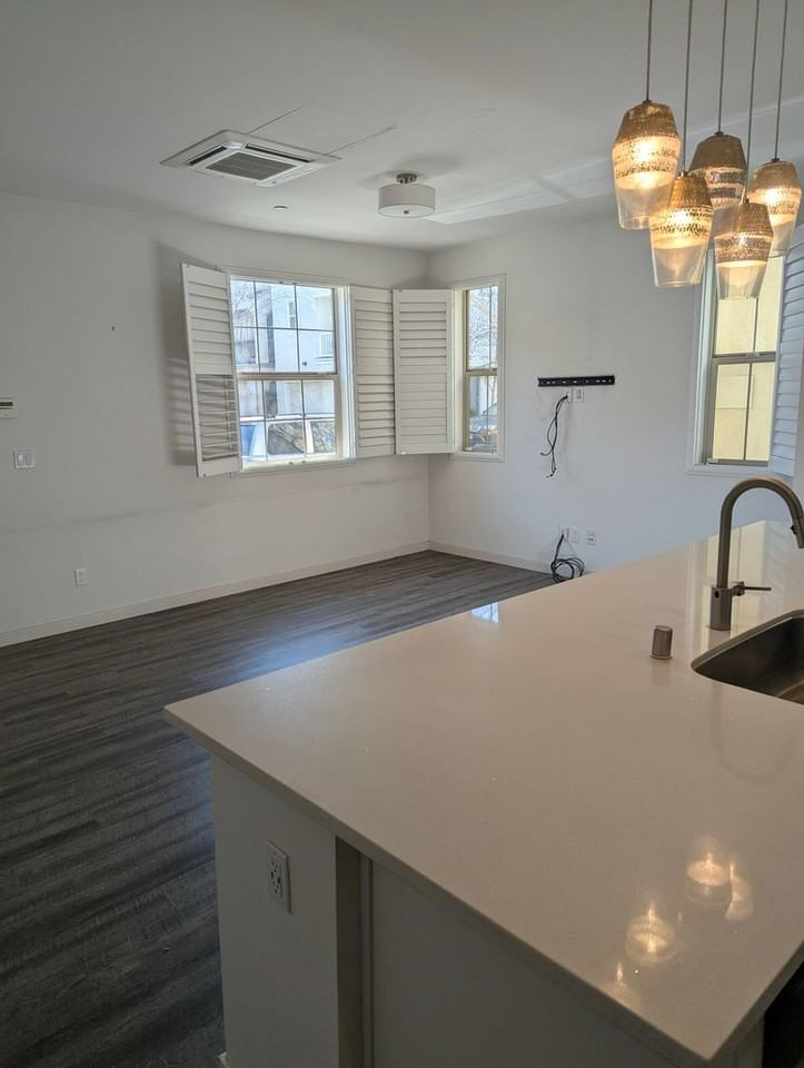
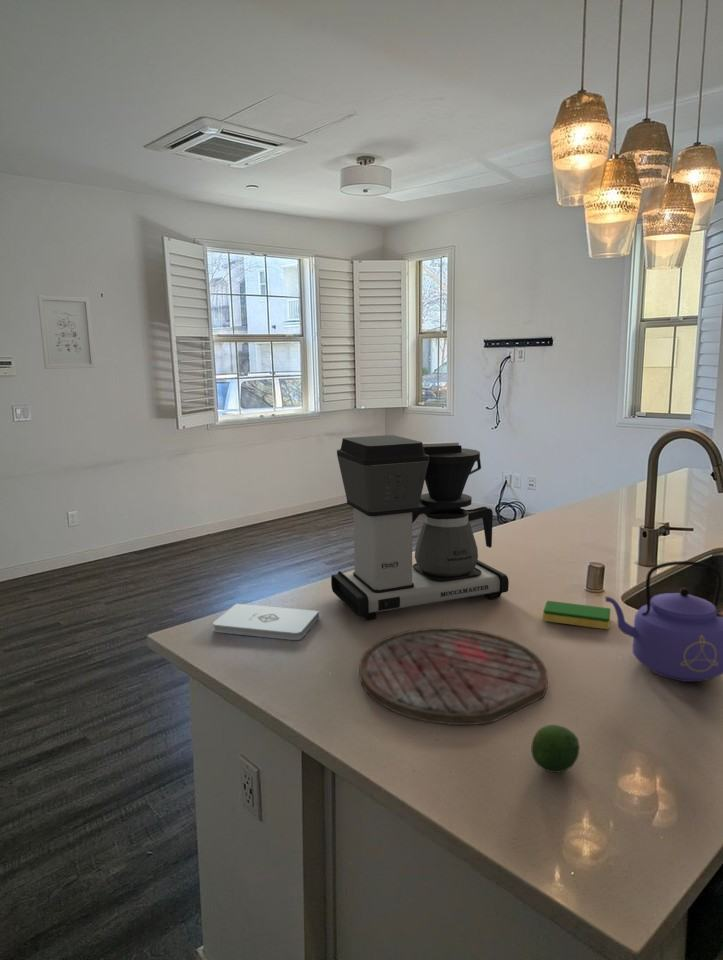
+ fruit (555, 747)
+ dish sponge (576, 614)
+ kettle (665, 613)
+ wall art (67, 333)
+ notepad (266, 621)
+ coffee maker (417, 516)
+ cutting board (451, 669)
